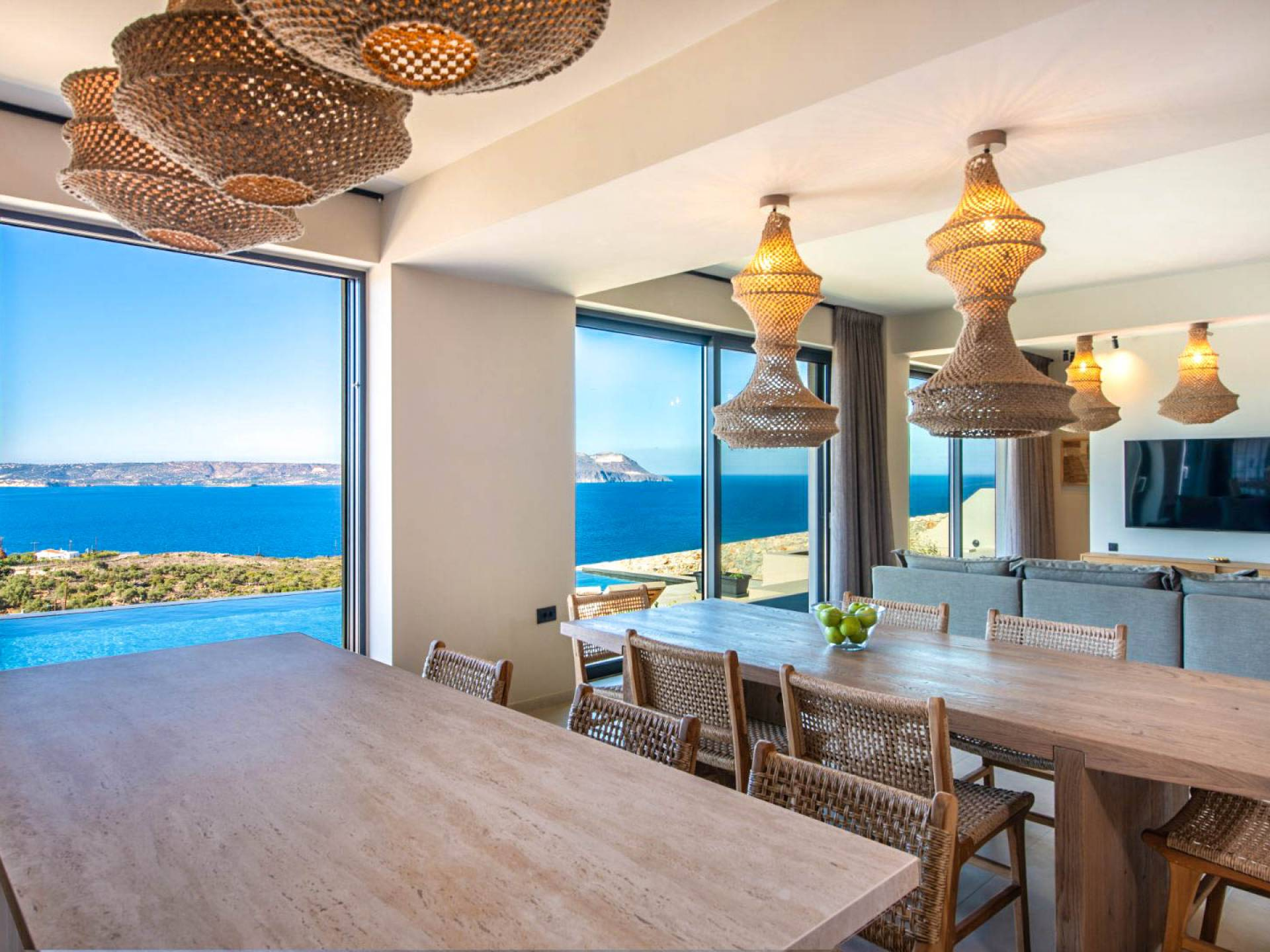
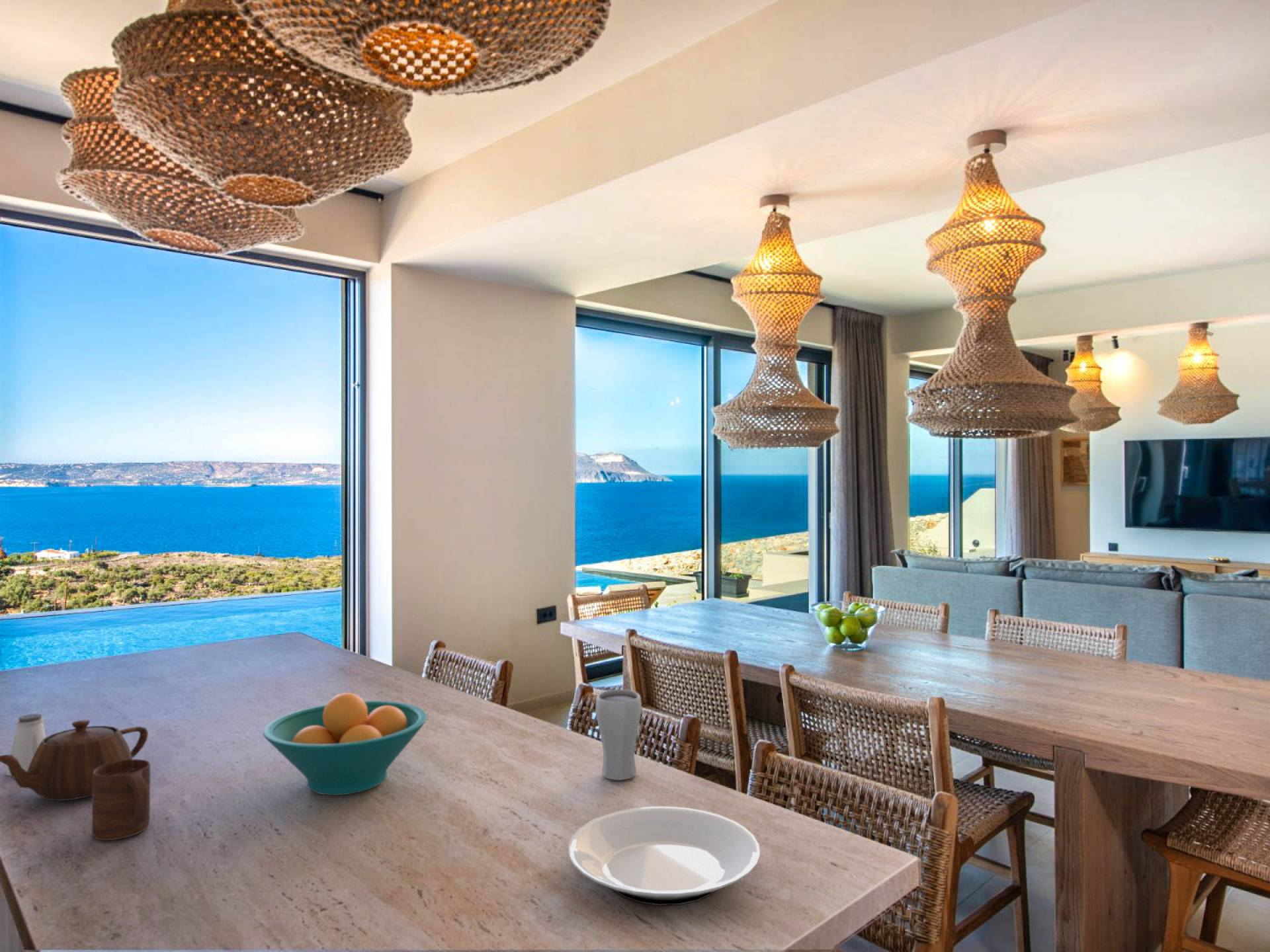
+ cup (127, 799)
+ fruit bowl (347, 738)
+ teapot (75, 756)
+ saltshaker (30, 742)
+ plate (663, 859)
+ drinking glass (618, 735)
